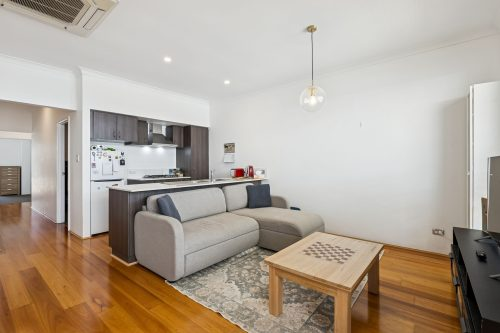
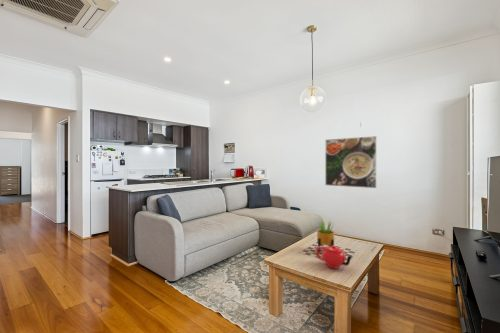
+ teapot (333, 255)
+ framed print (349, 162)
+ potted plant (325, 234)
